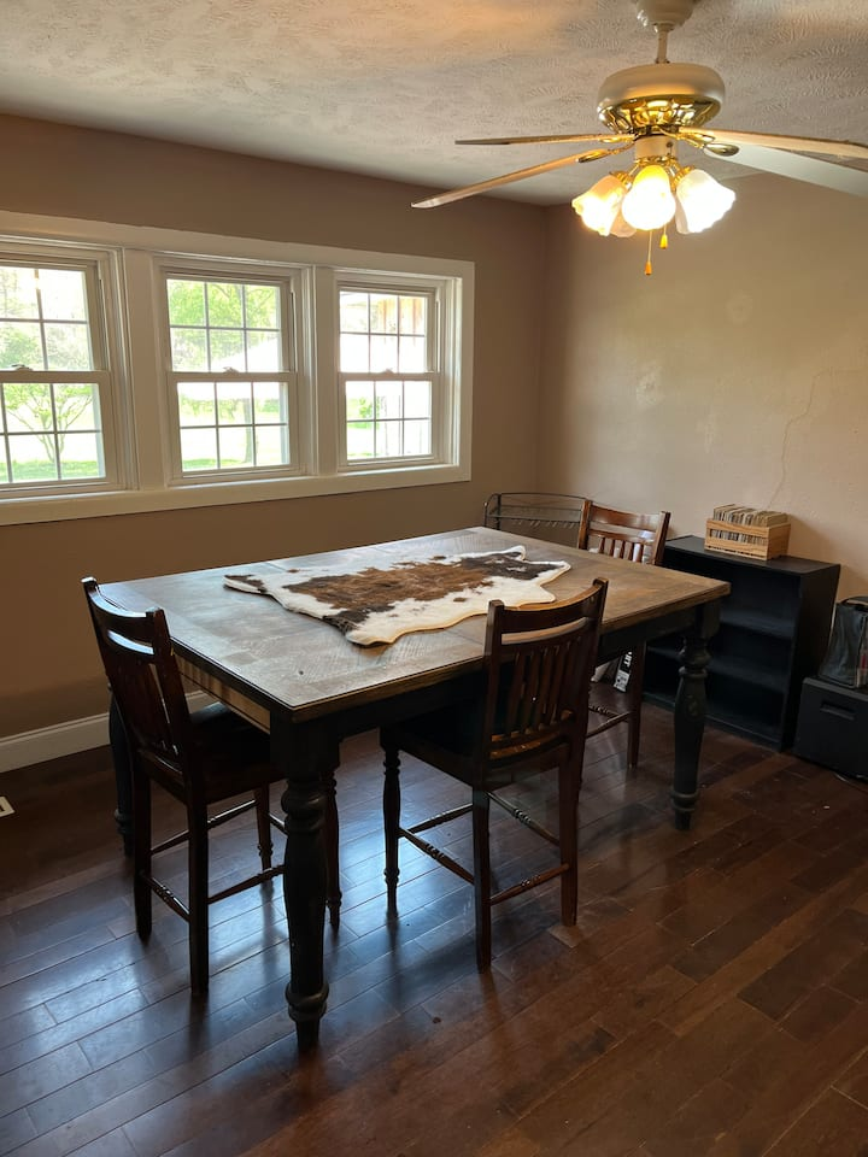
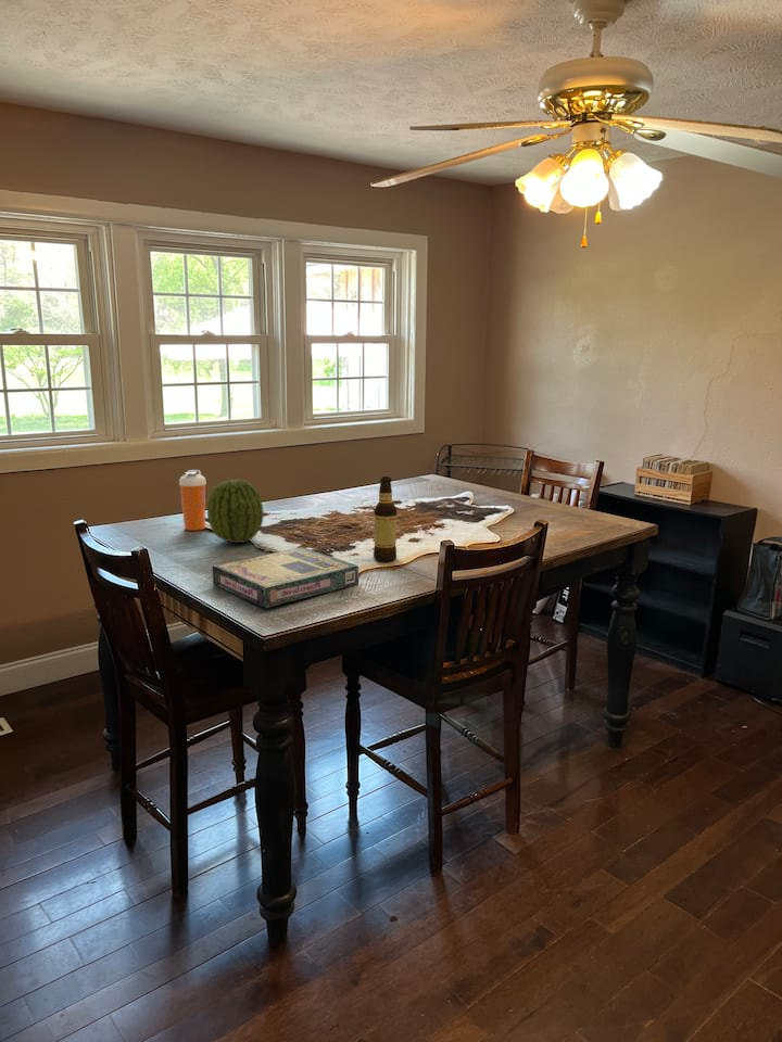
+ bottle (384, 518)
+ fruit (236, 510)
+ video game box (286, 574)
+ shaker bottle (193, 499)
